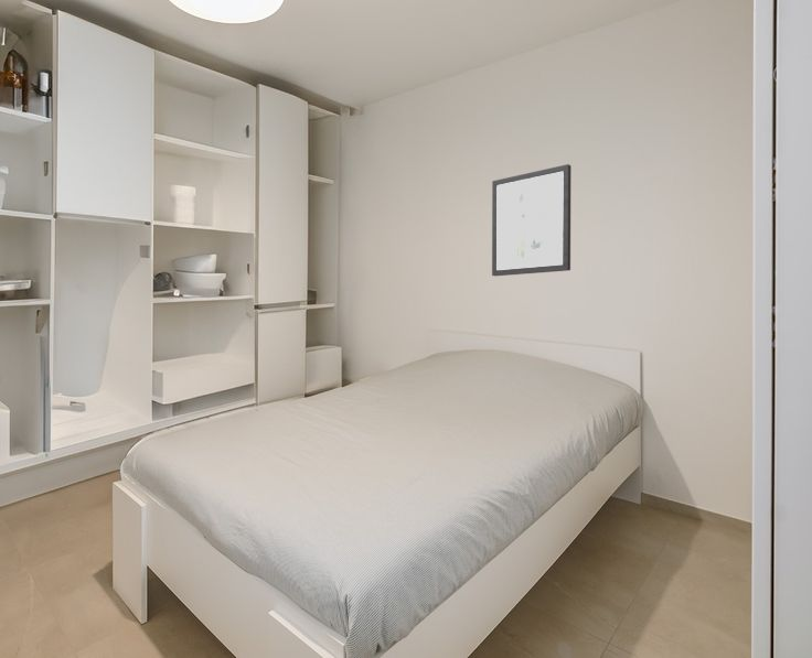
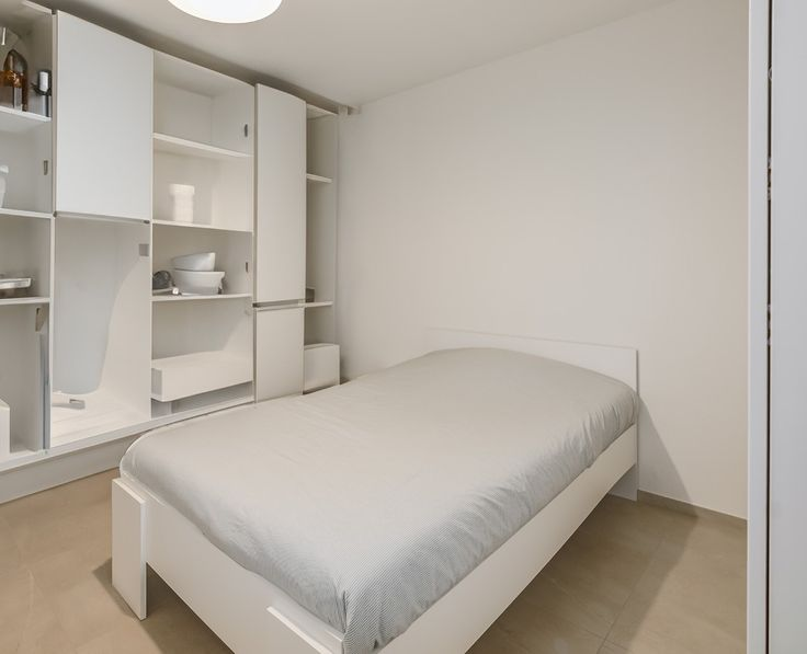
- wall art (528, 223)
